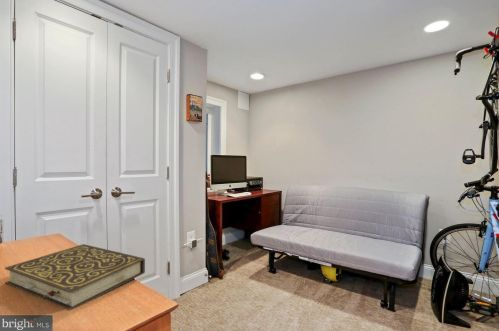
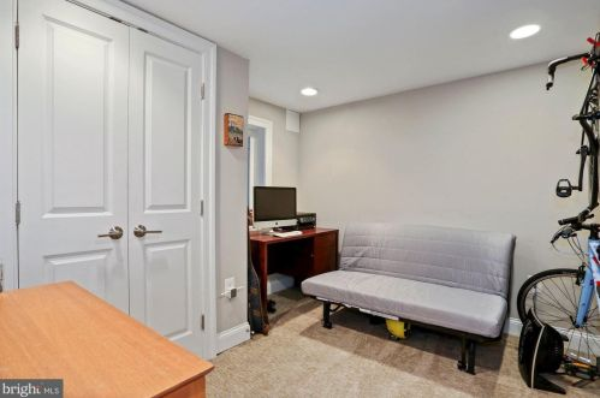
- book (74, 270)
